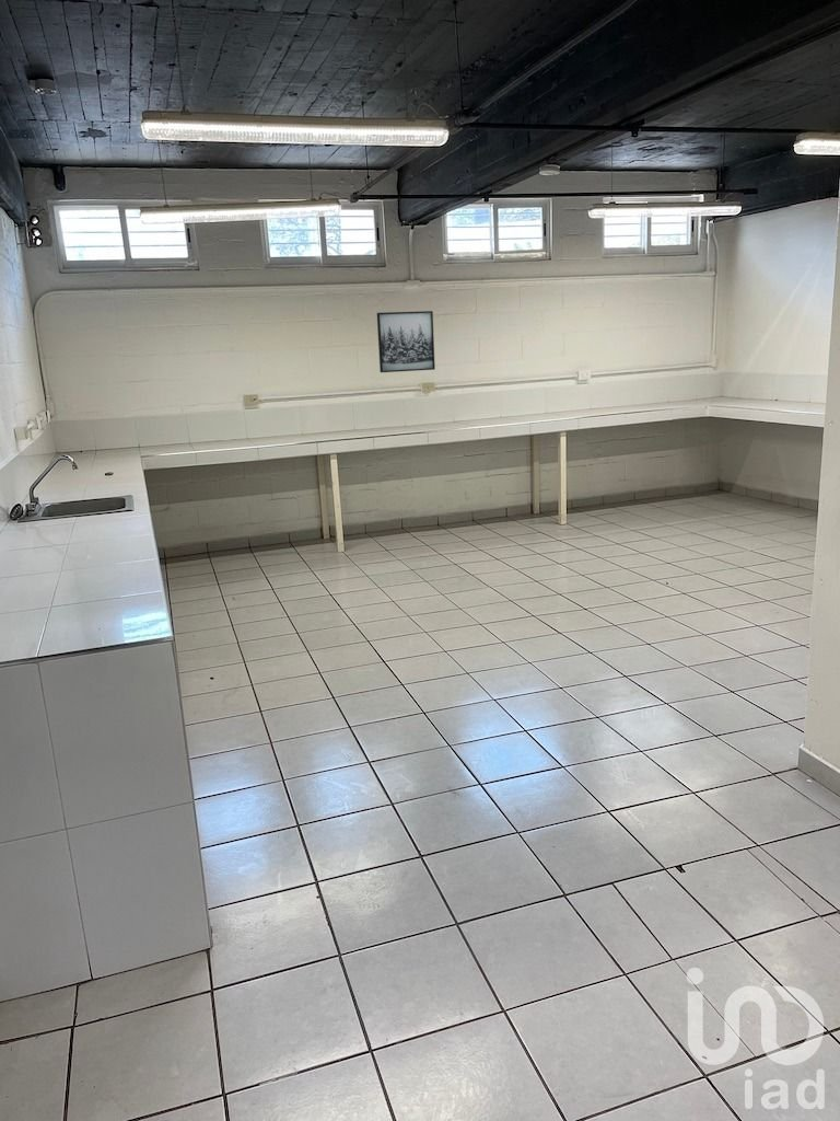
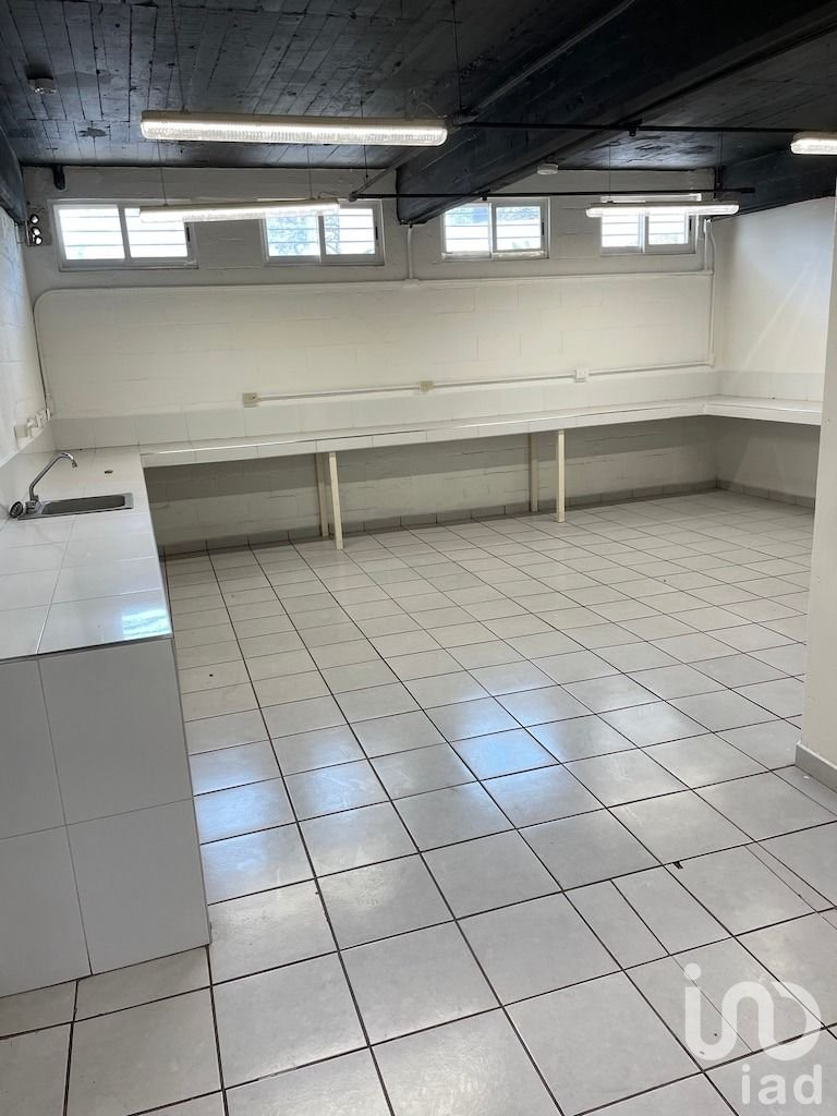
- wall art (406, 342)
